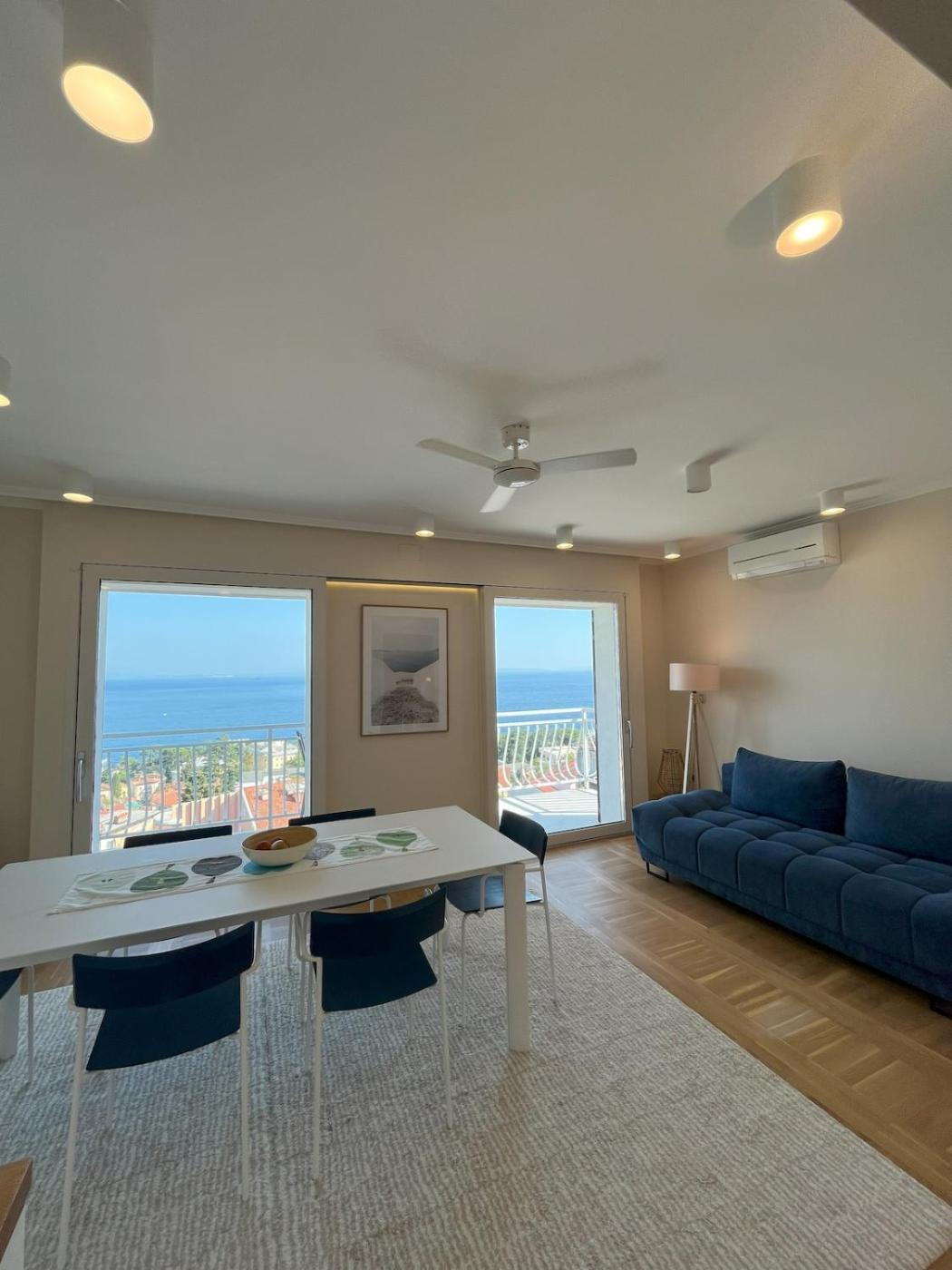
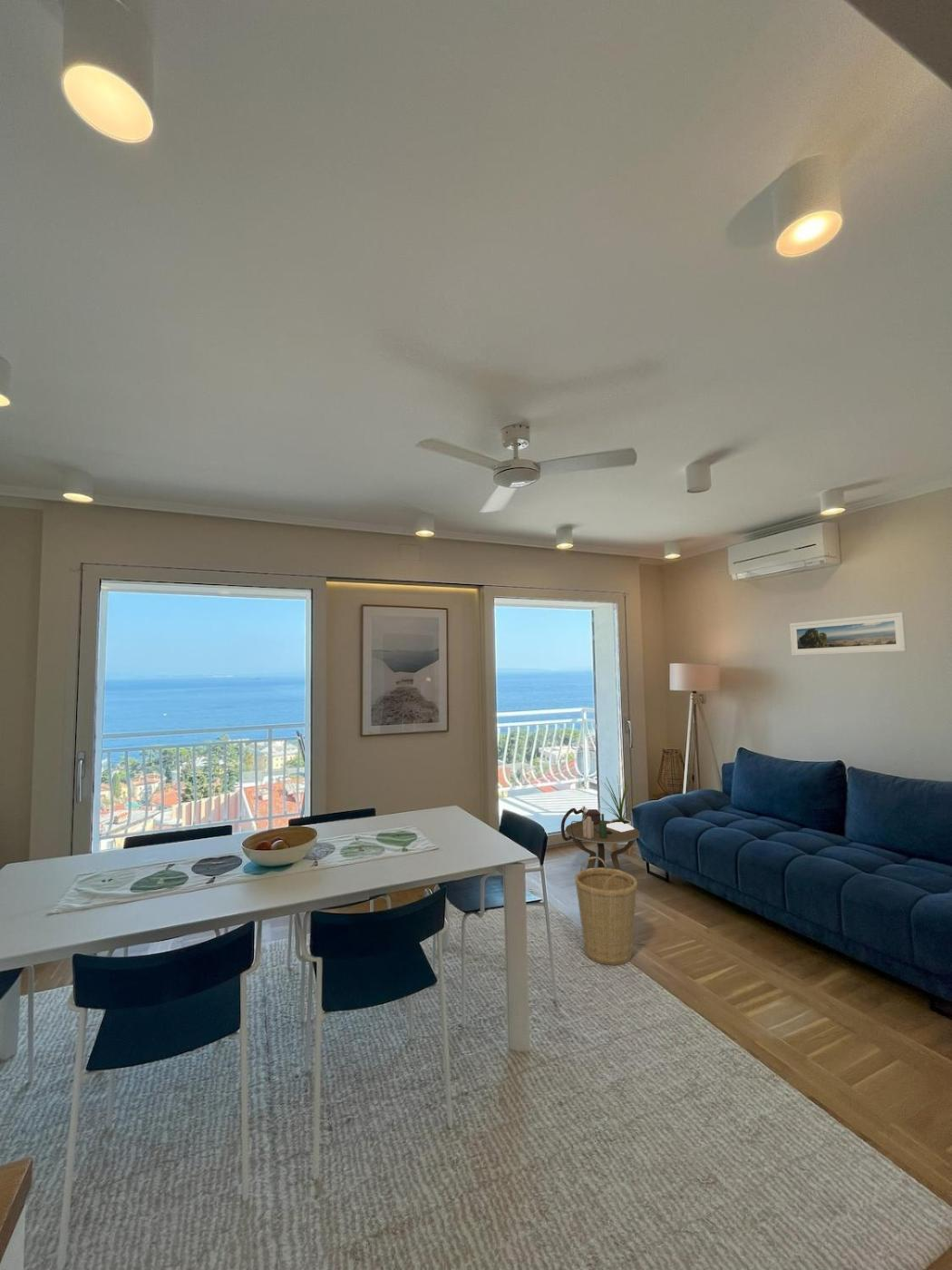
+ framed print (842, 636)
+ house plant (620, 811)
+ basket (606, 908)
+ side table (597, 842)
